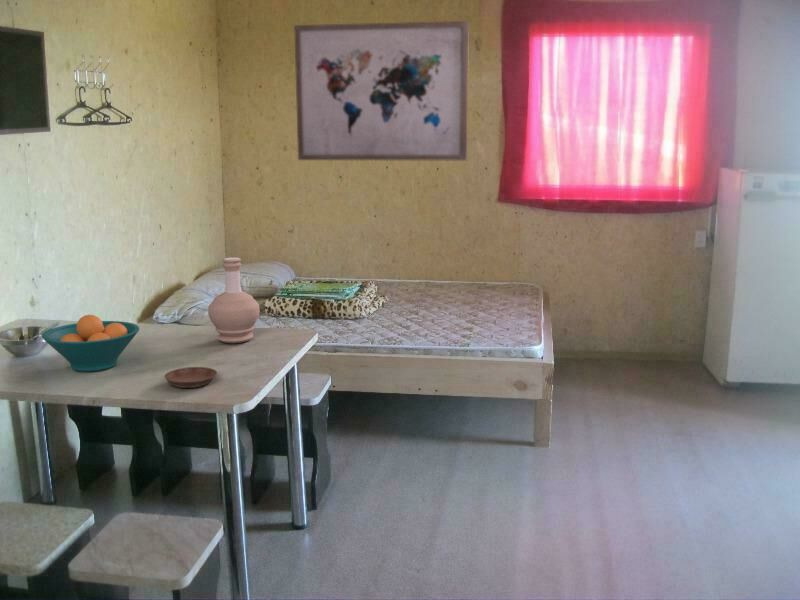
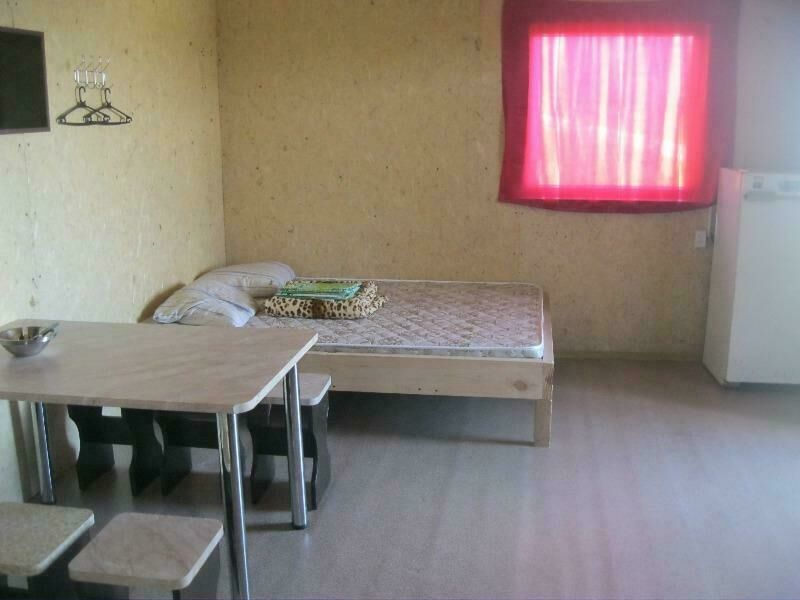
- saucer (191, 378)
- fruit bowl (92, 340)
- wall art (380, 92)
- bottle (233, 299)
